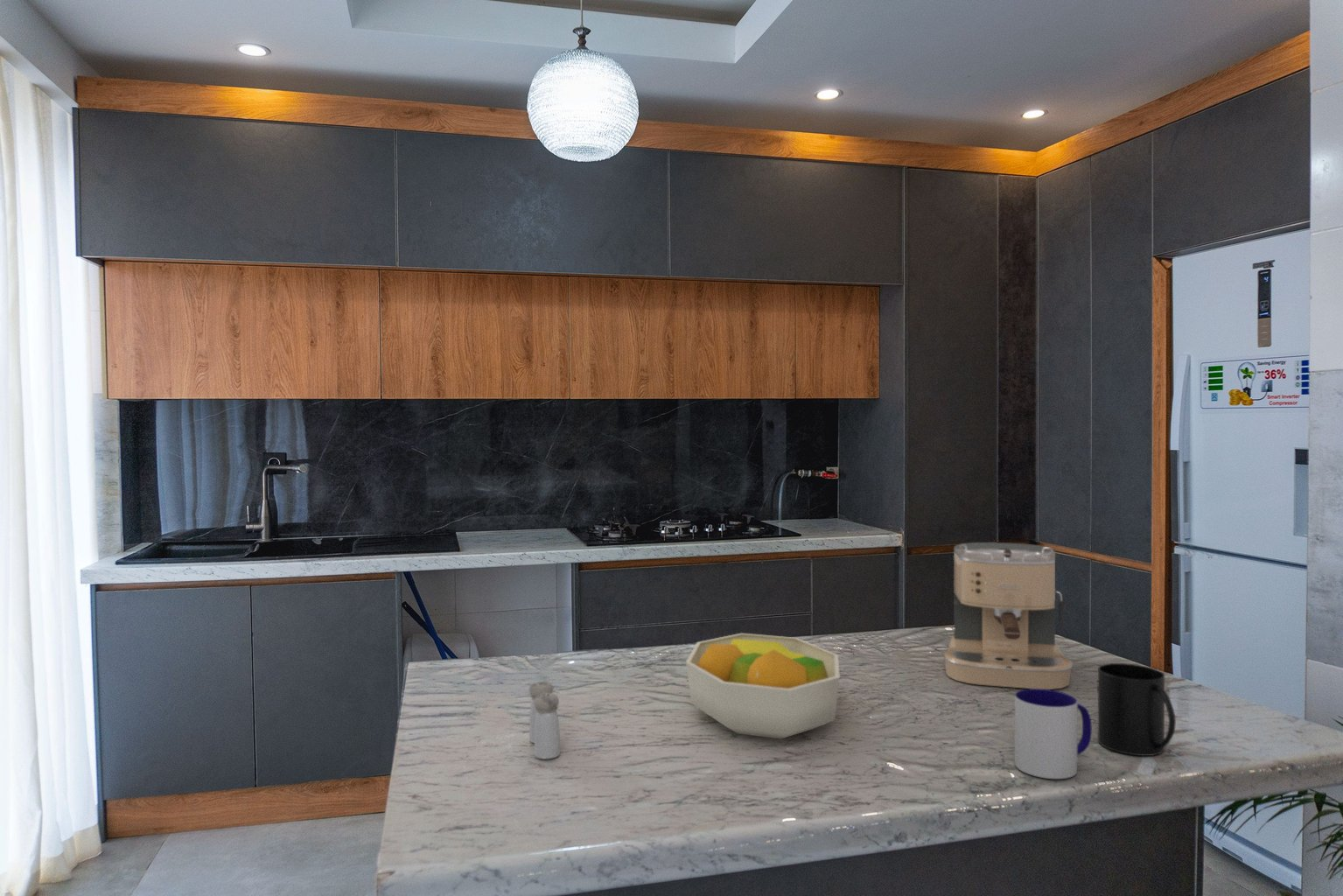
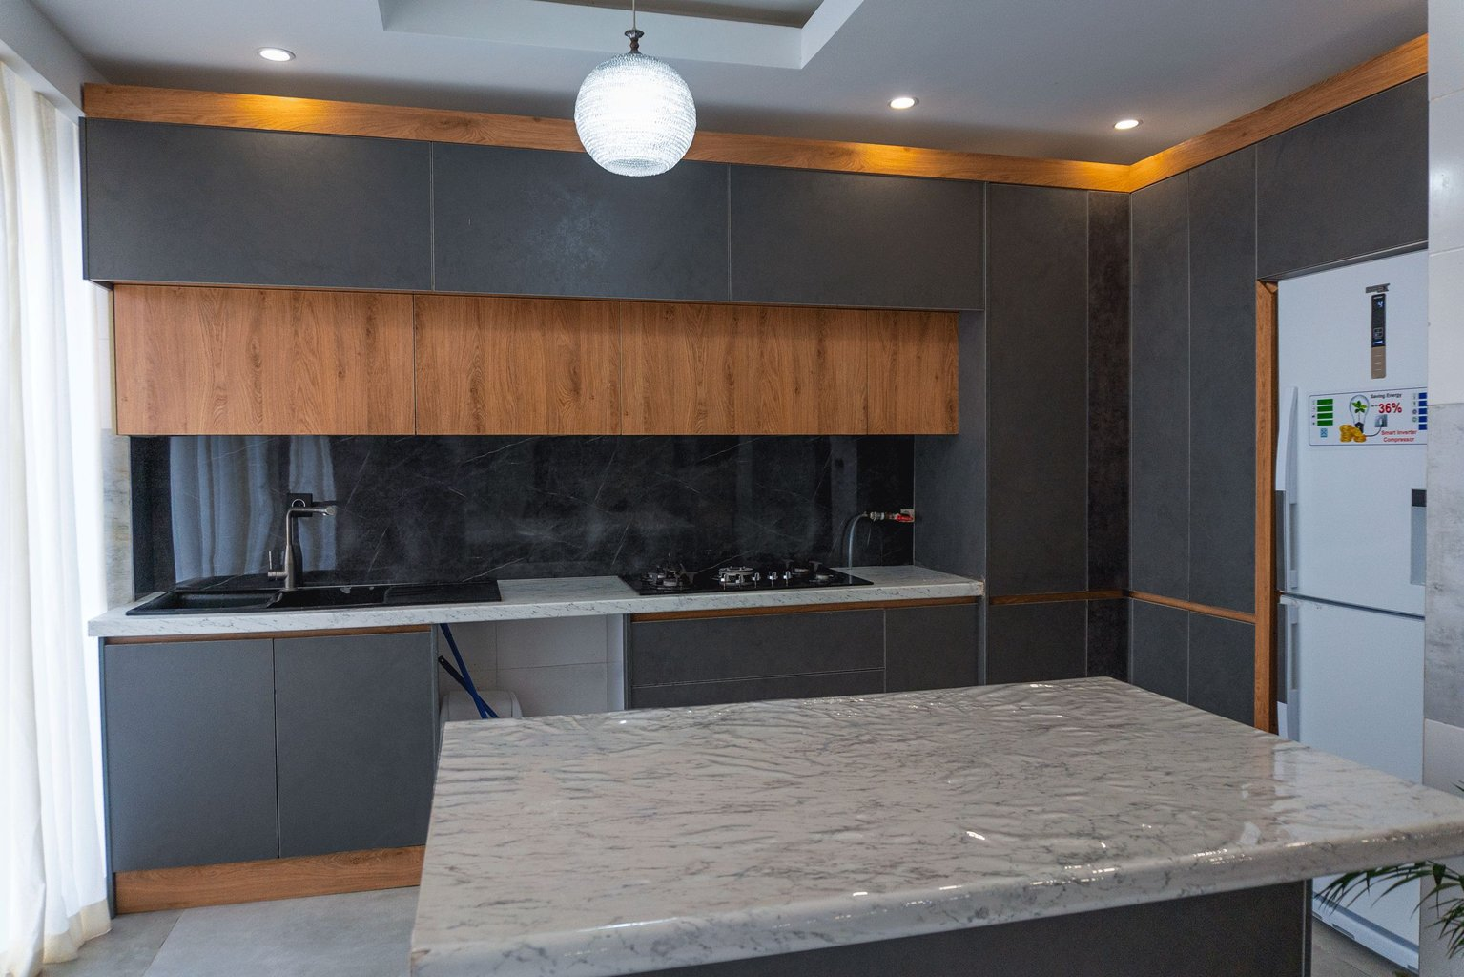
- fruit bowl (763, 673)
- salt and pepper shaker (543, 718)
- mug (1138, 710)
- coffee maker (1005, 609)
- mug (1055, 731)
